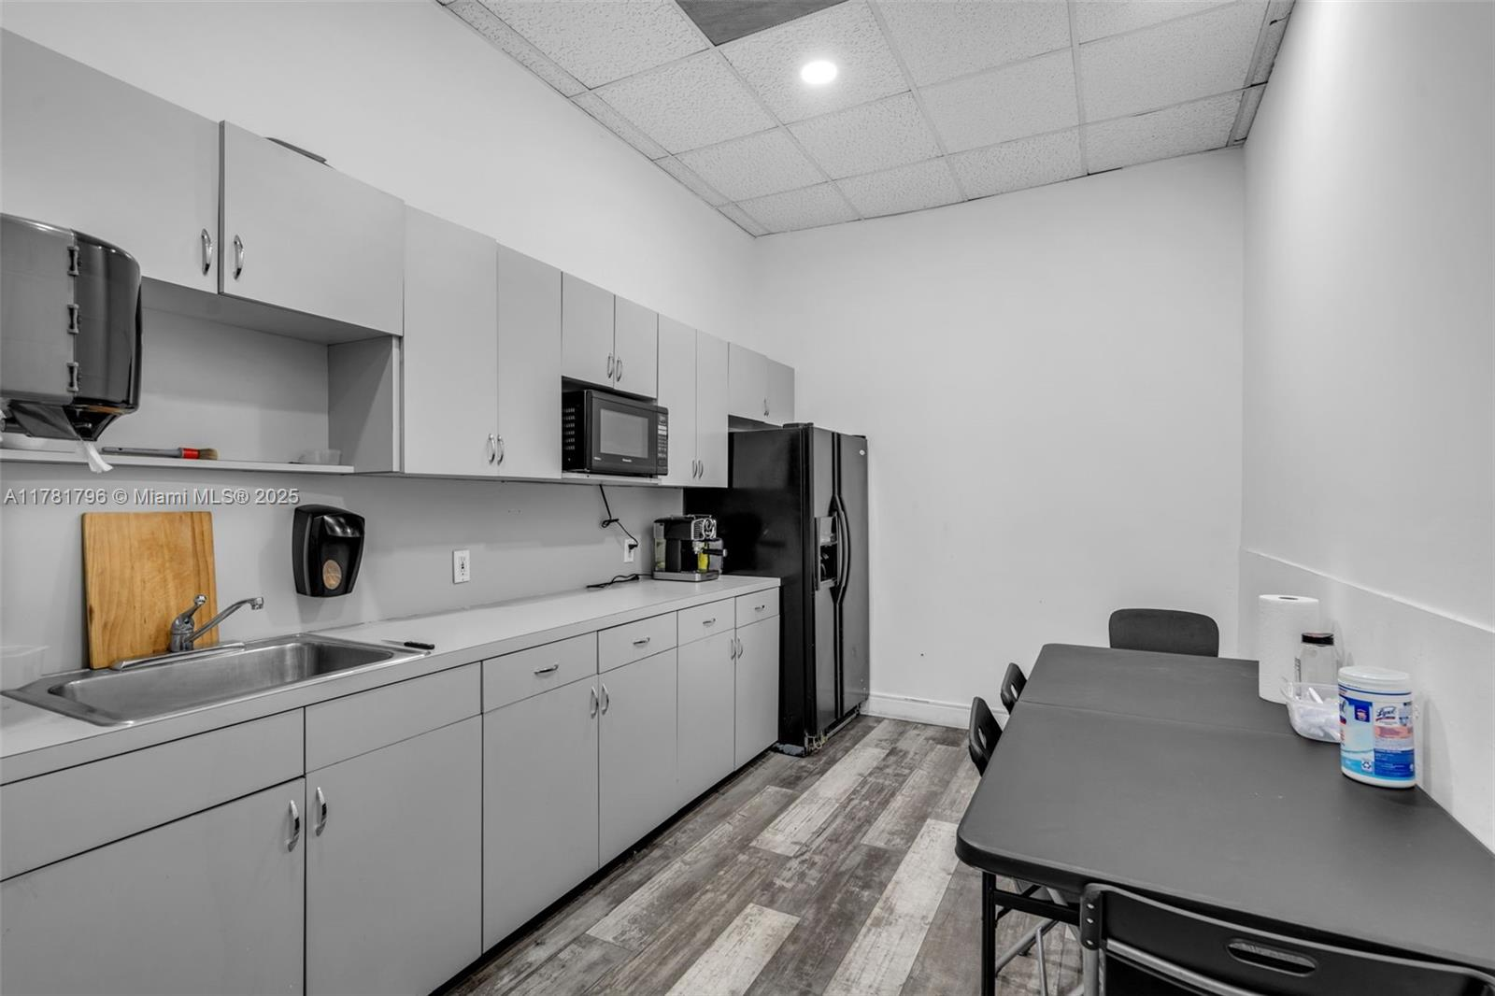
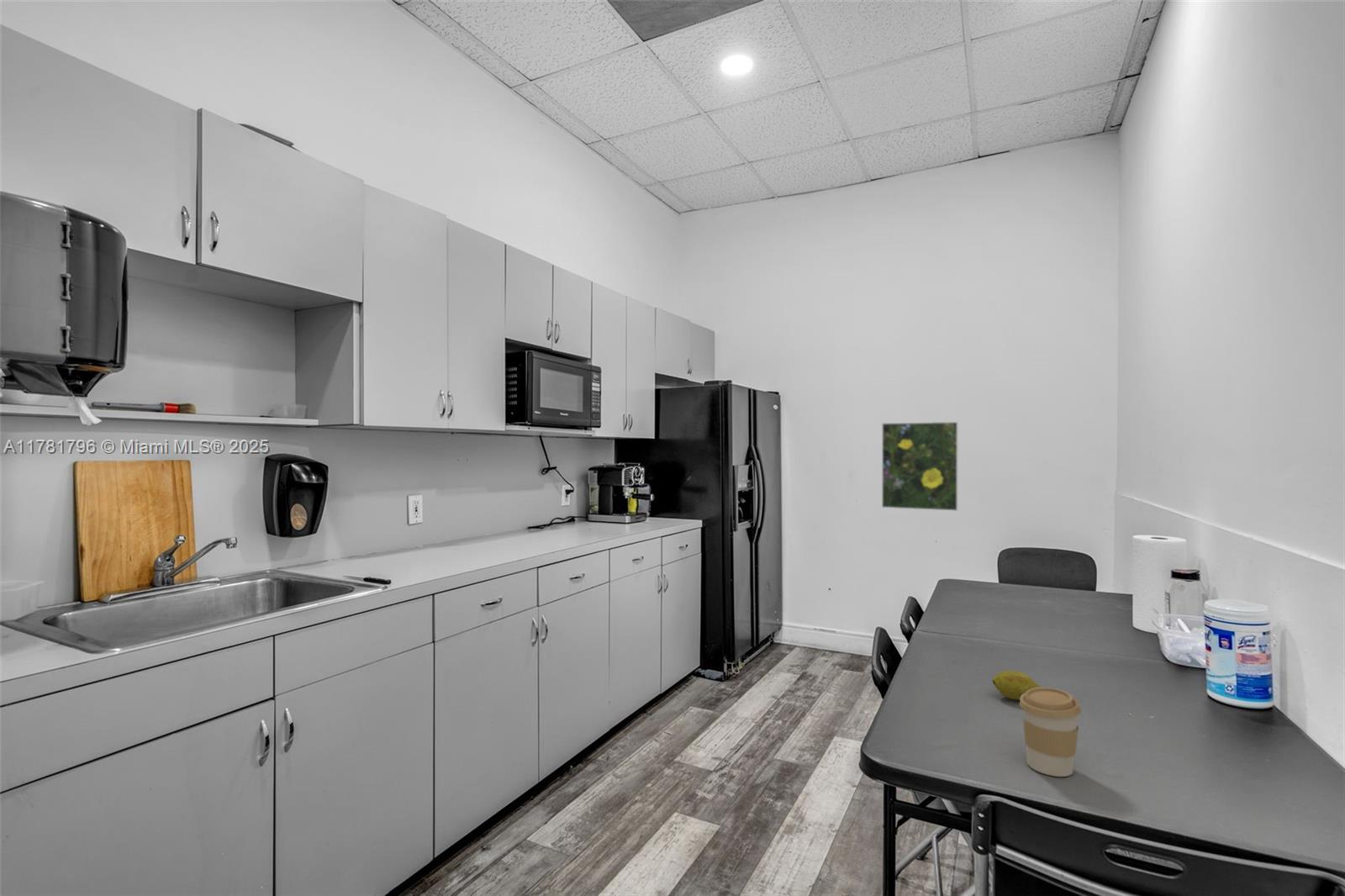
+ fruit (1016, 685)
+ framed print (919, 466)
+ coffee cup (1049, 730)
